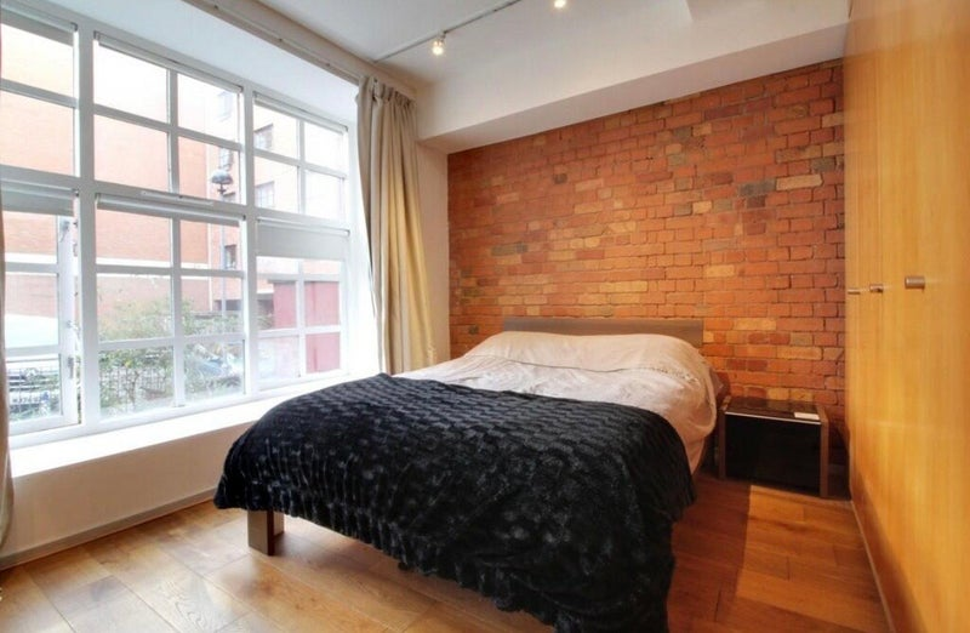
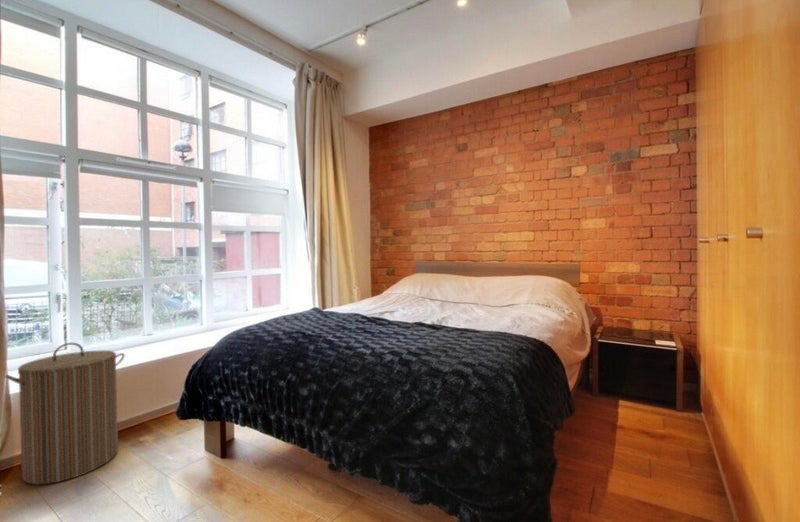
+ laundry hamper (71, 402)
